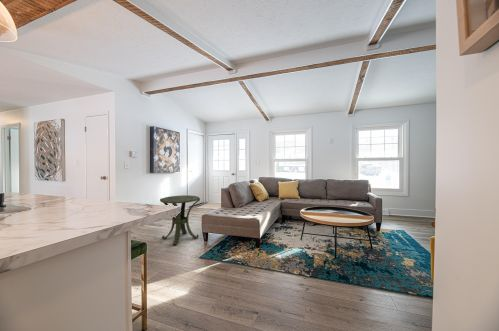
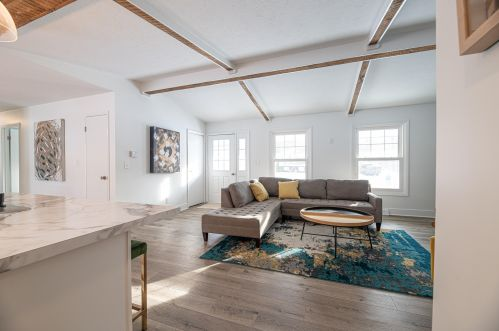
- side table (180, 218)
